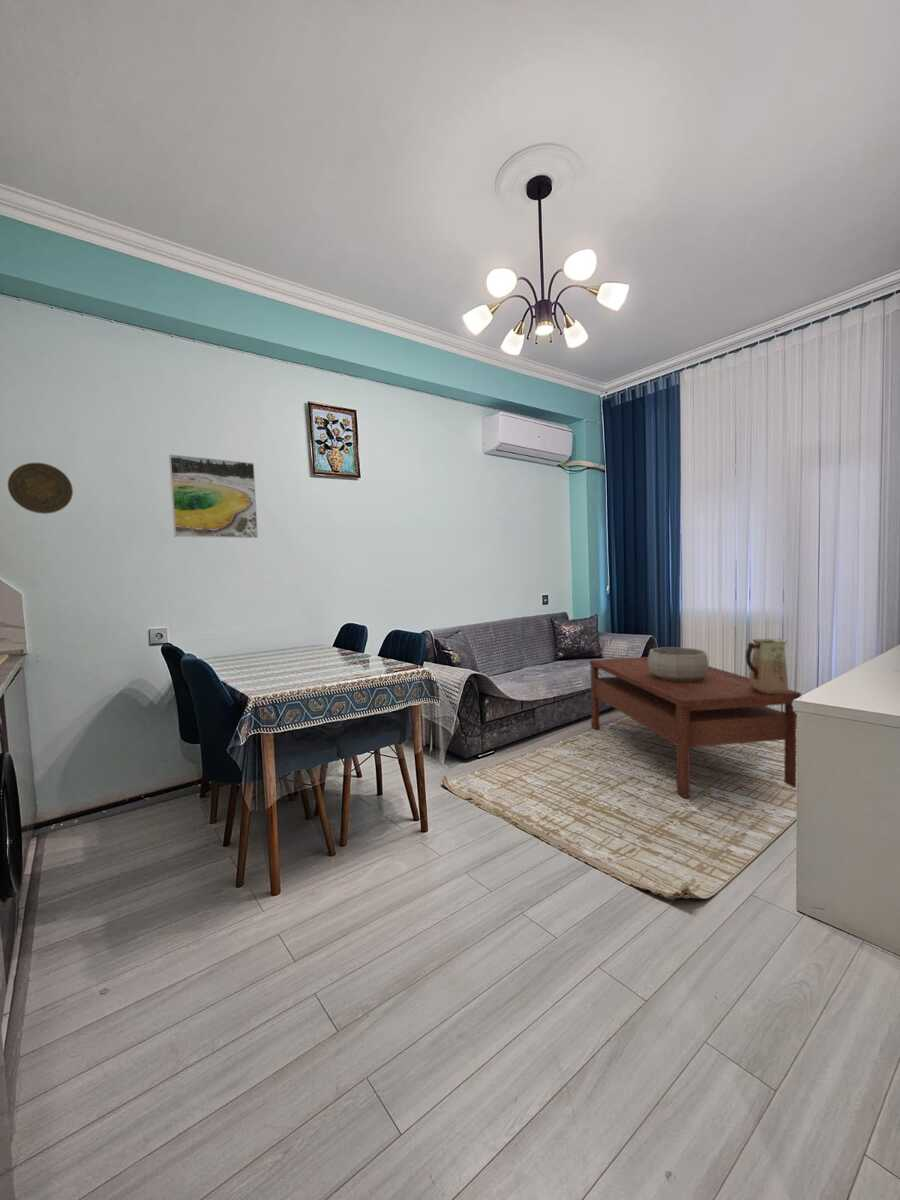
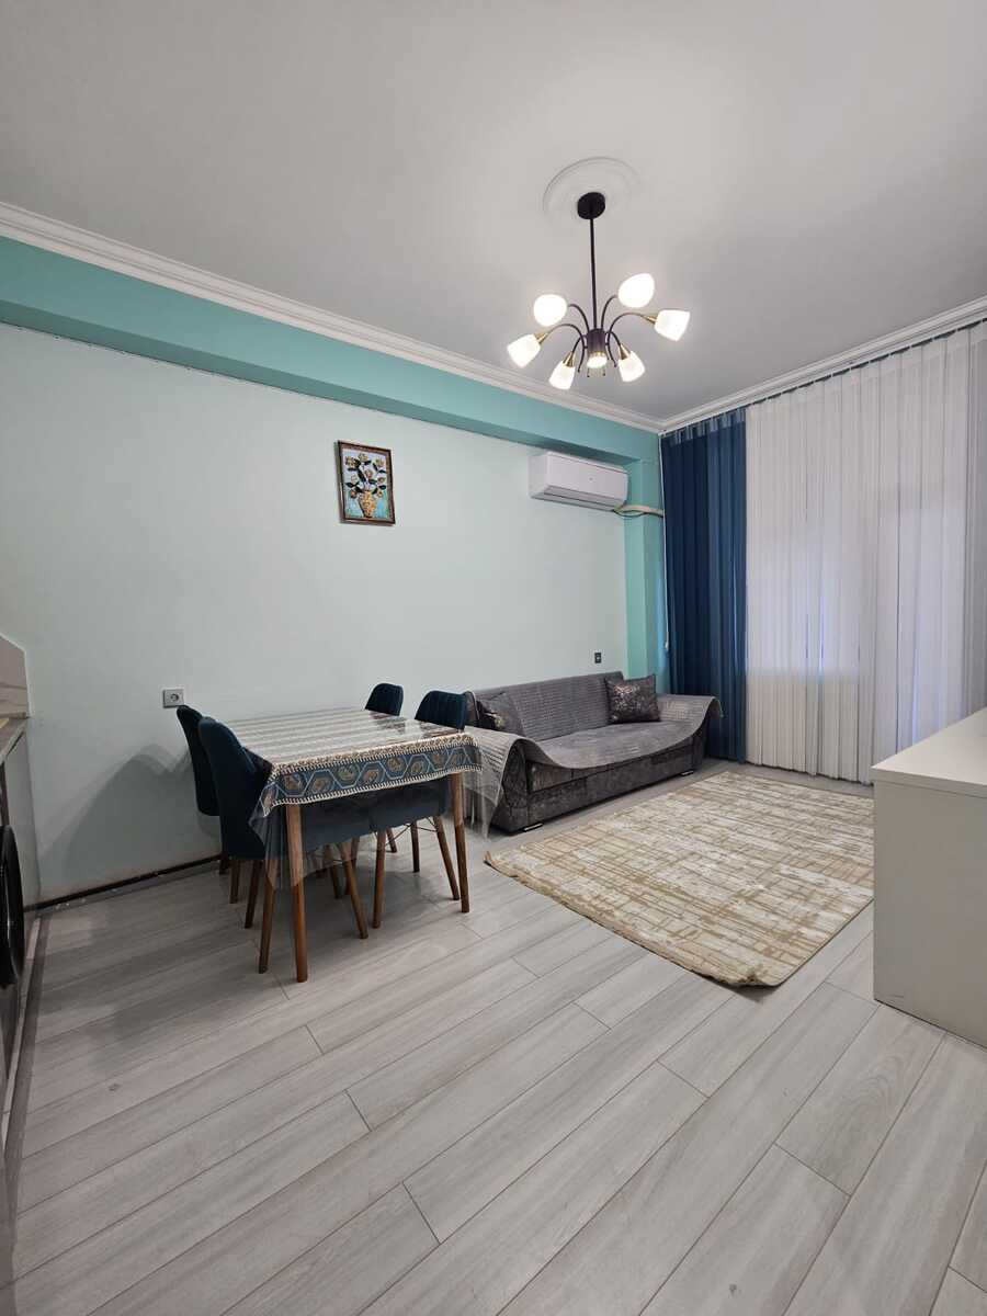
- decorative bowl (677, 664)
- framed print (215, 498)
- vase (766, 665)
- decorative plate (41, 487)
- coffee table (677, 712)
